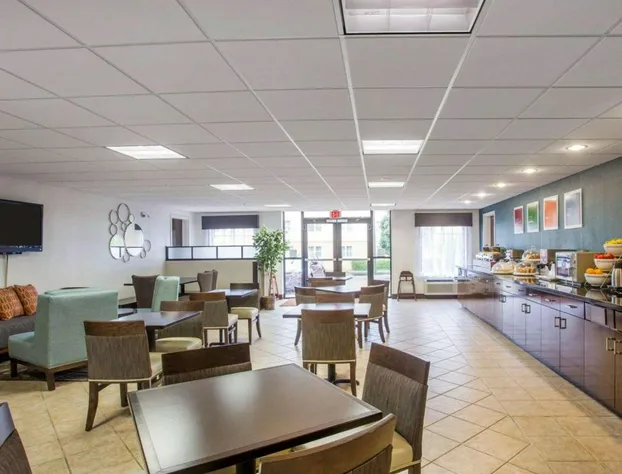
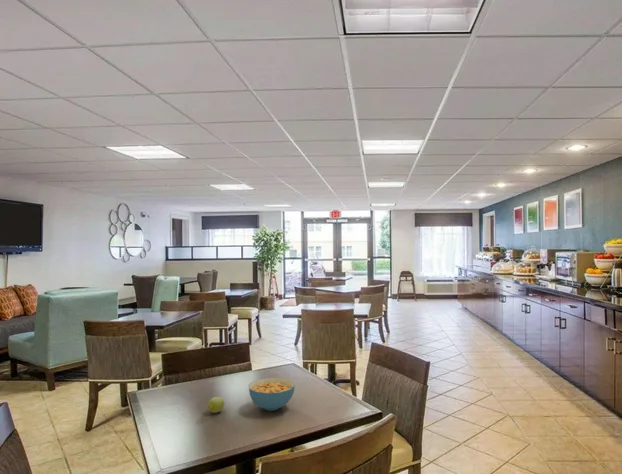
+ cereal bowl (271, 396)
+ fruit (216, 404)
